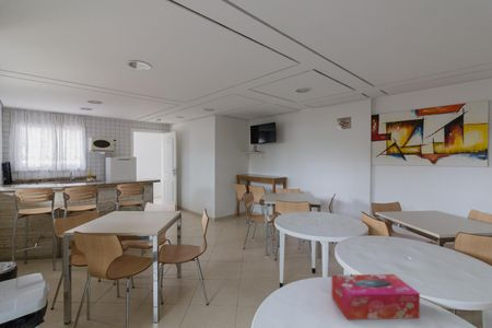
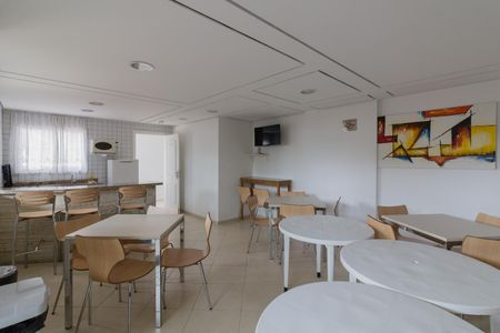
- tissue box (372, 294)
